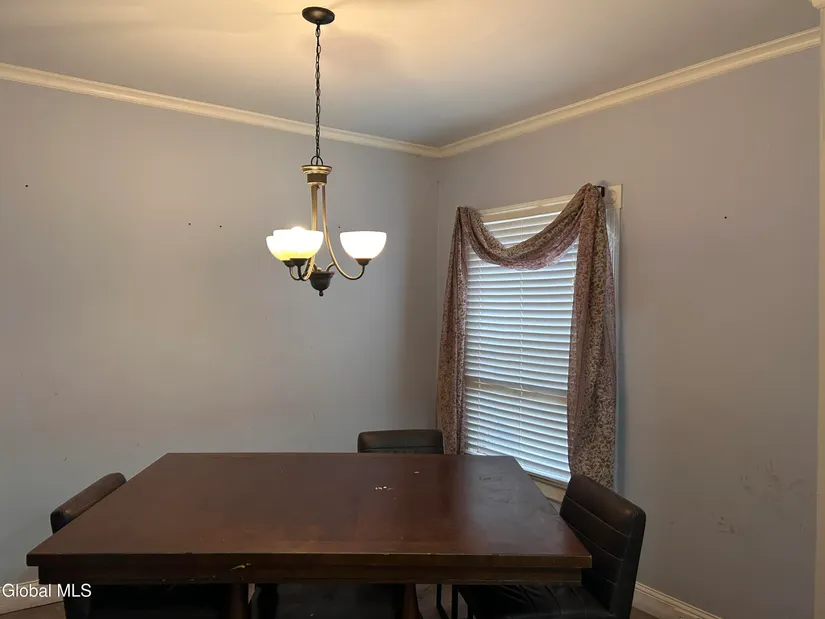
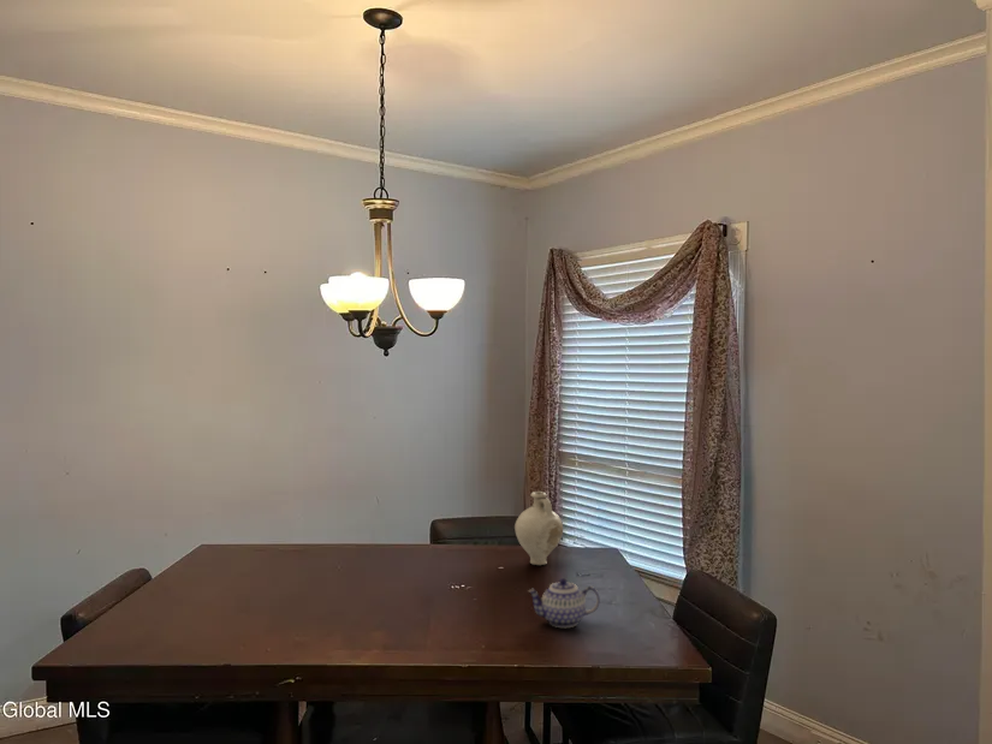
+ teapot (563, 600)
+ decorative vase (539, 528)
